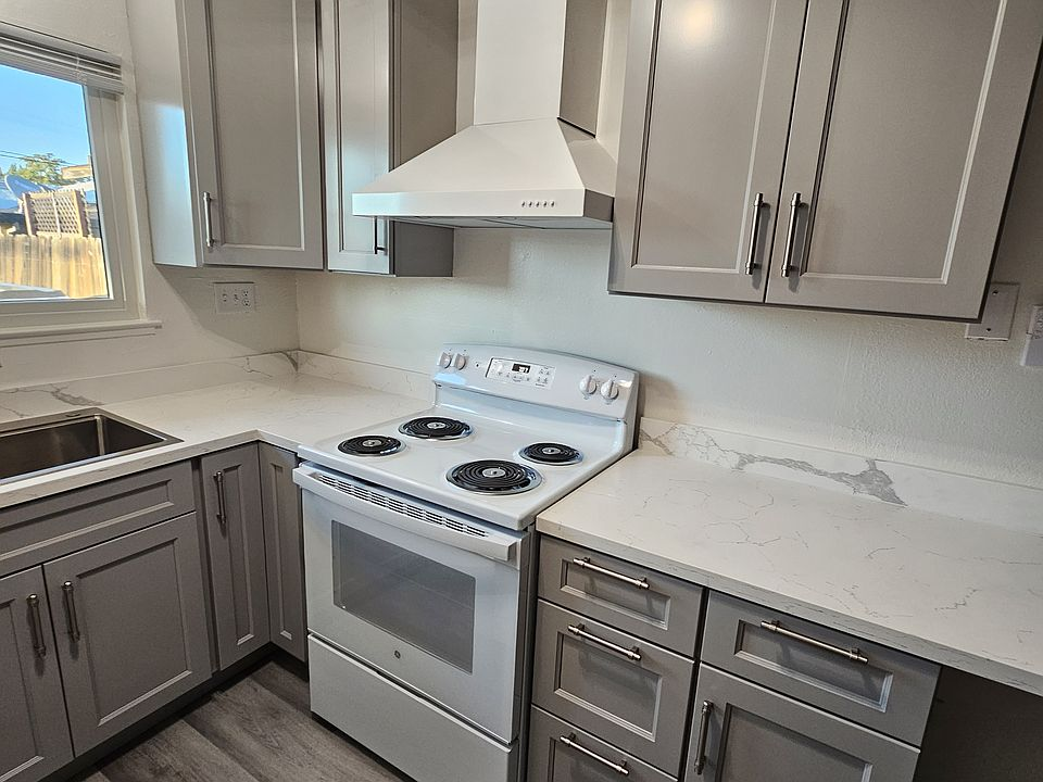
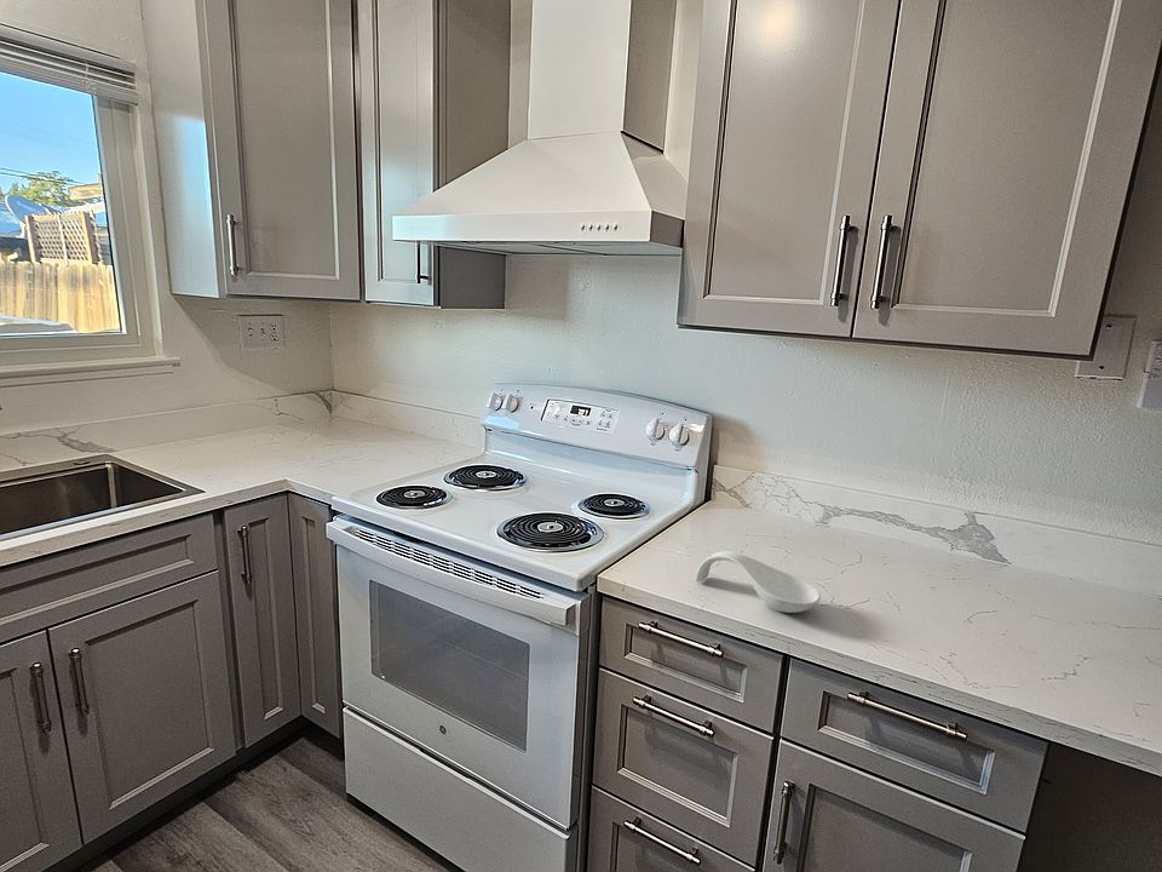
+ spoon rest (757, 579)
